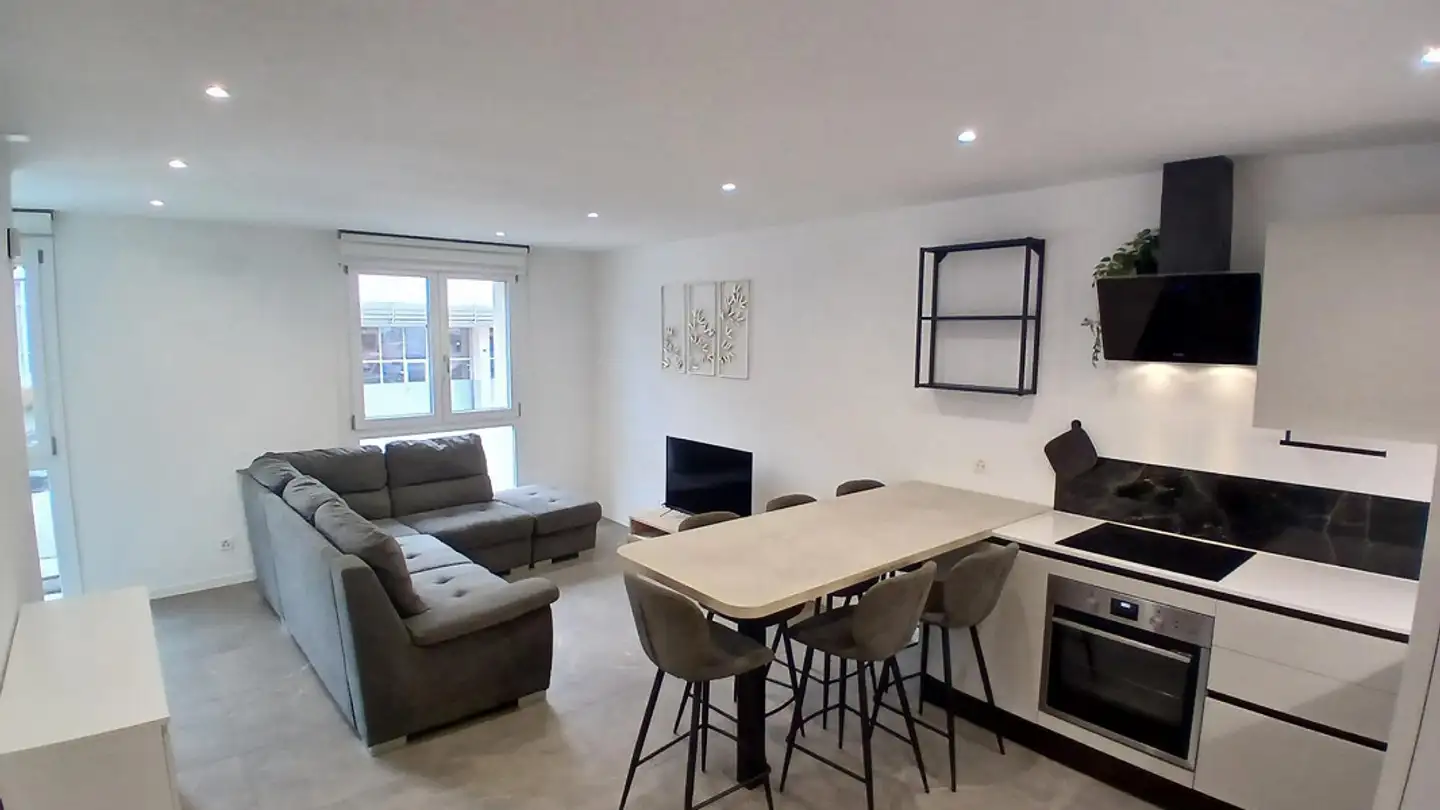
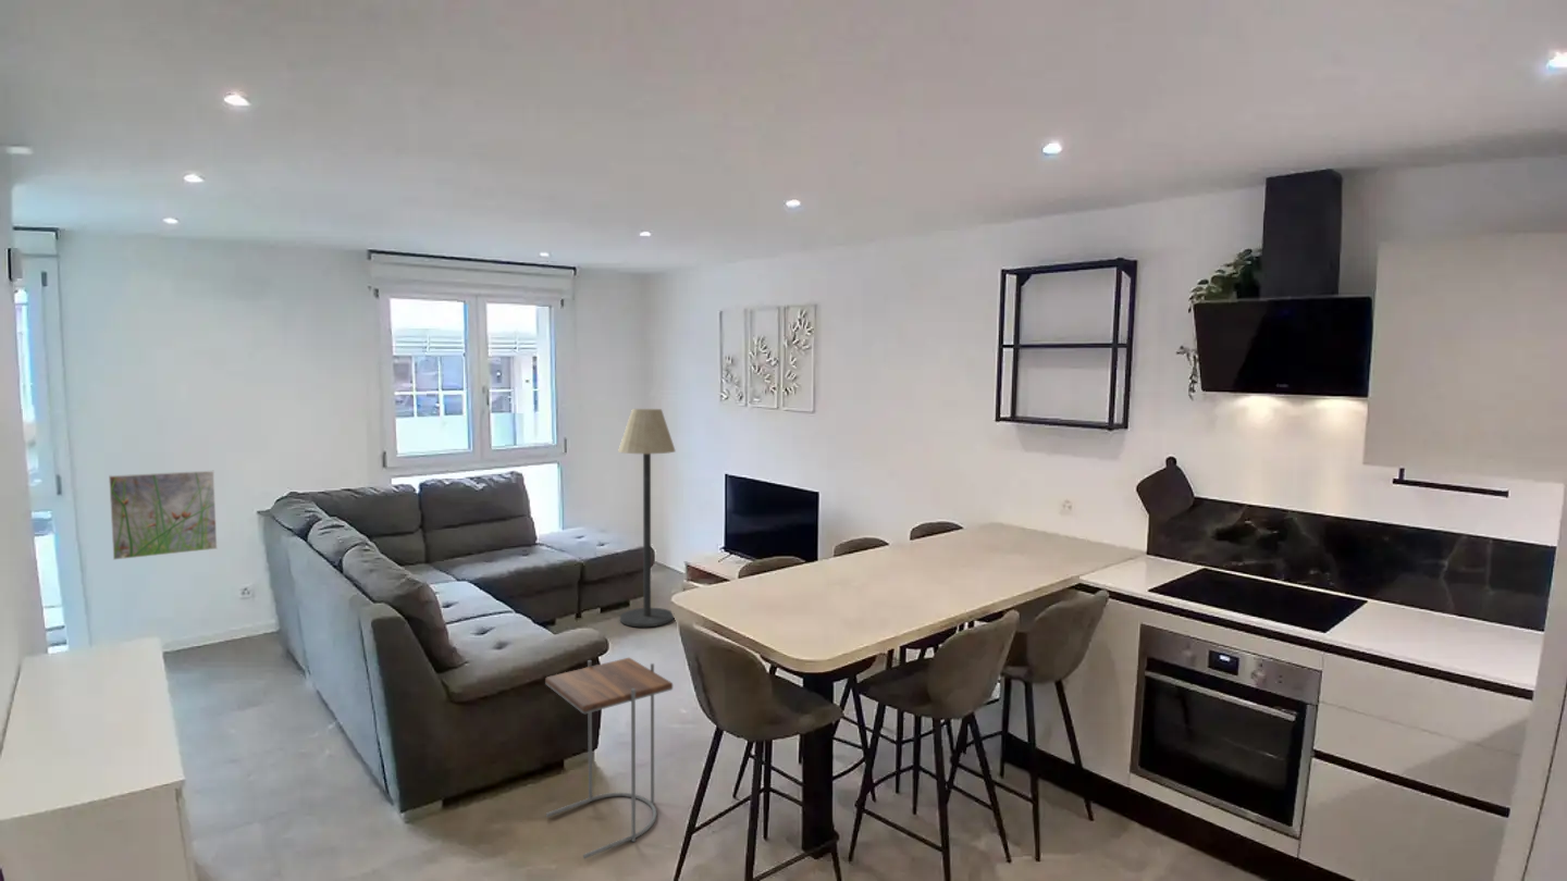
+ floor lamp (646, 514)
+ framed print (164, 513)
+ side table (591, 747)
